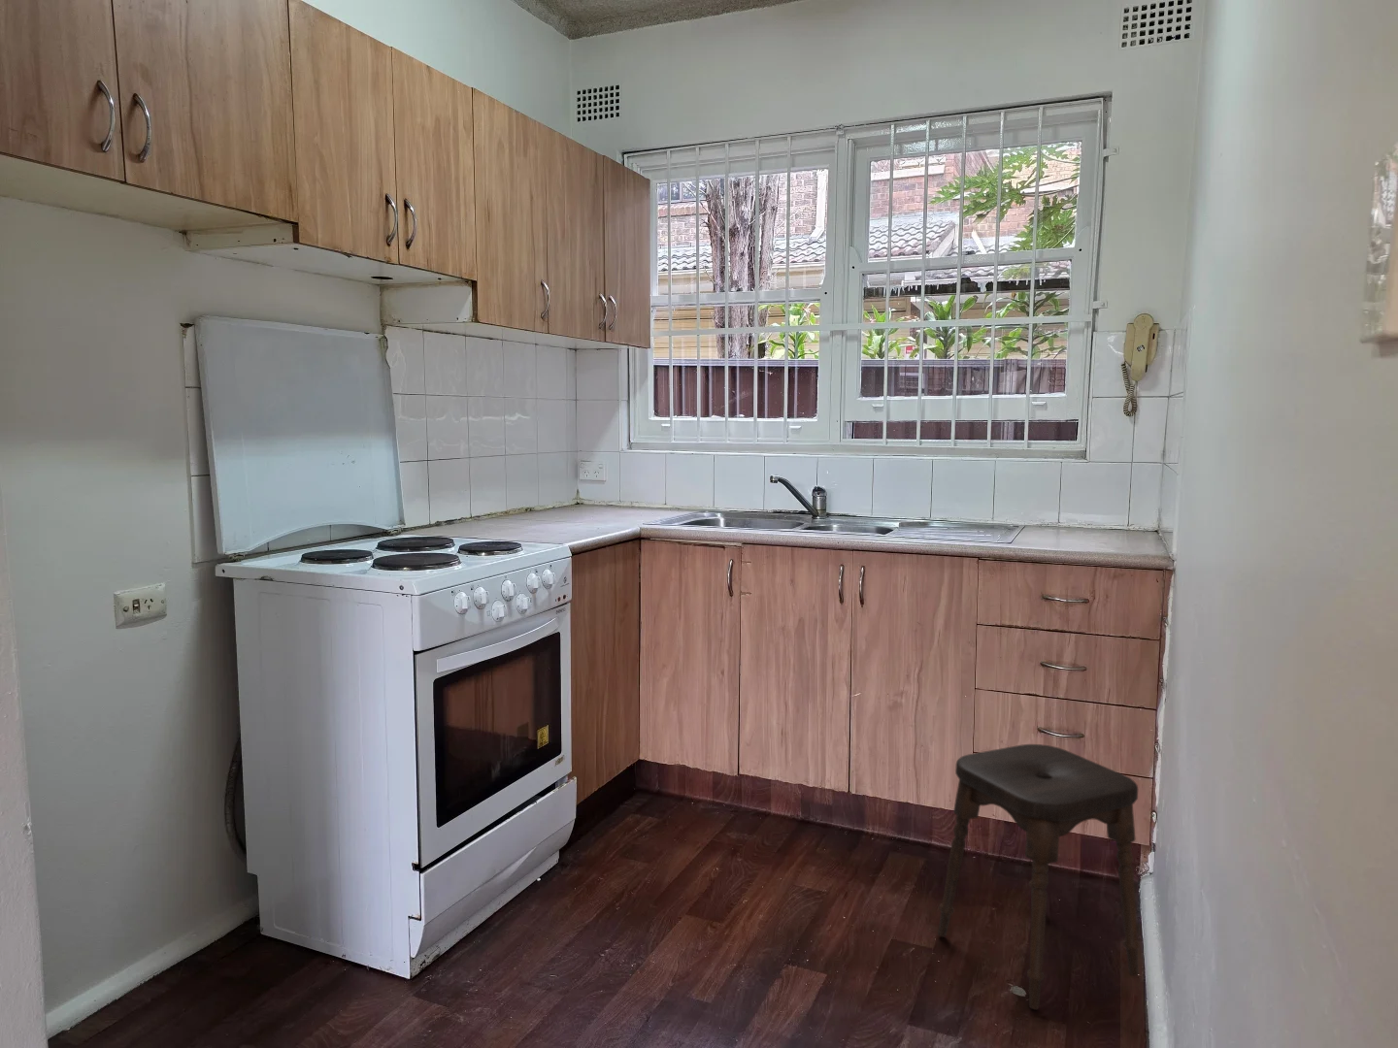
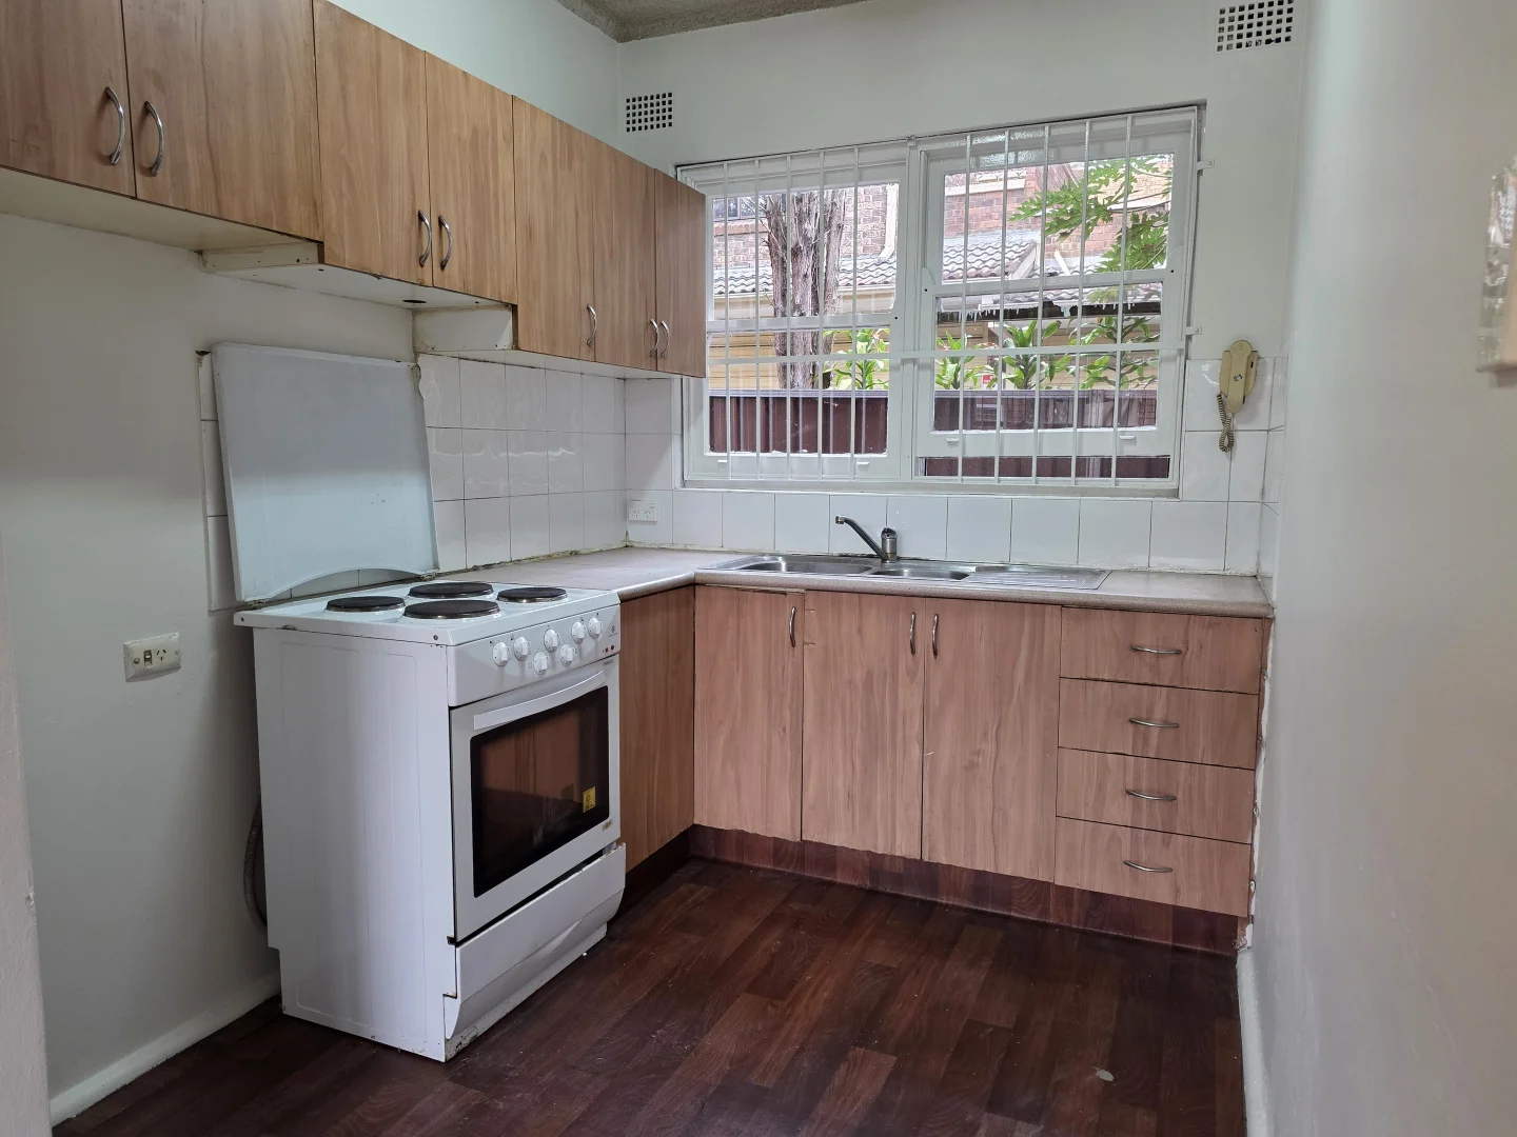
- stool (1039, 864)
